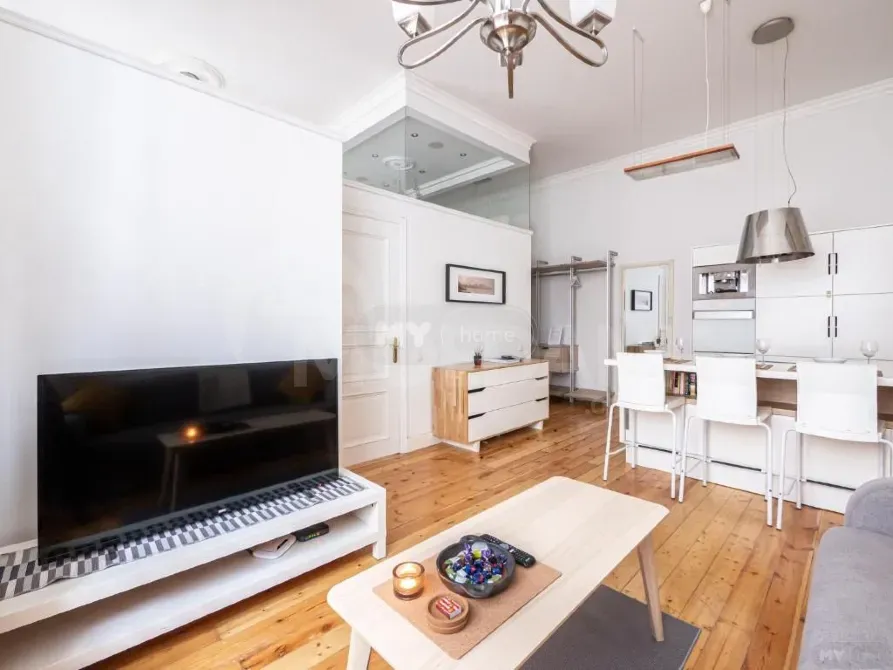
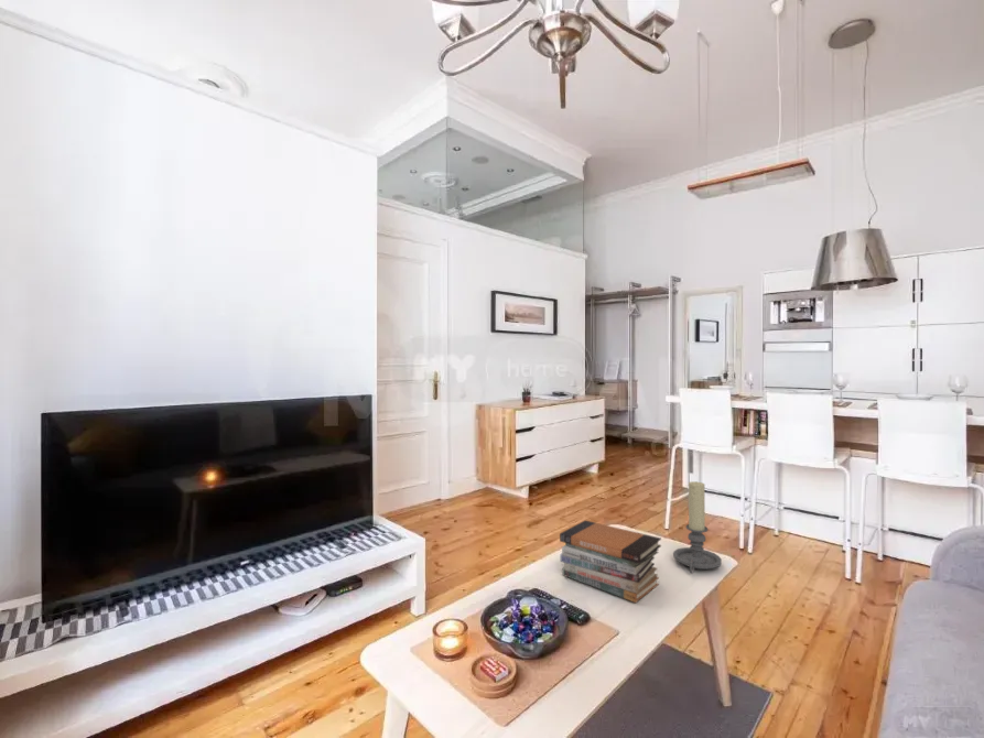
+ book stack (608, 557)
+ candle holder (695, 523)
